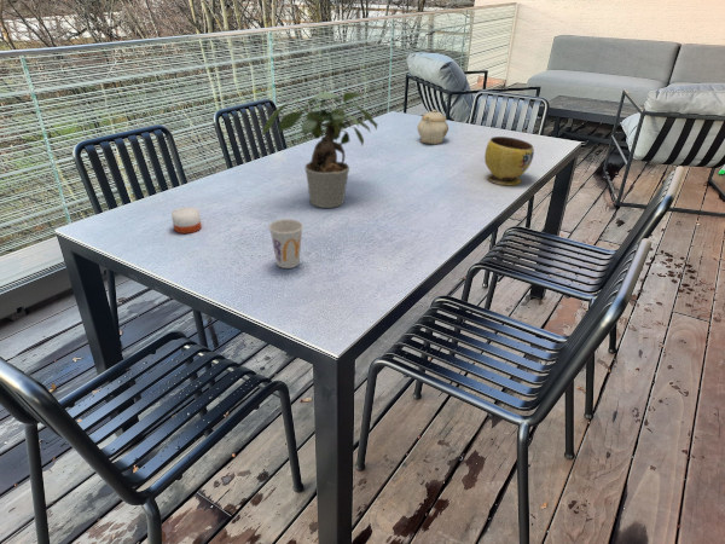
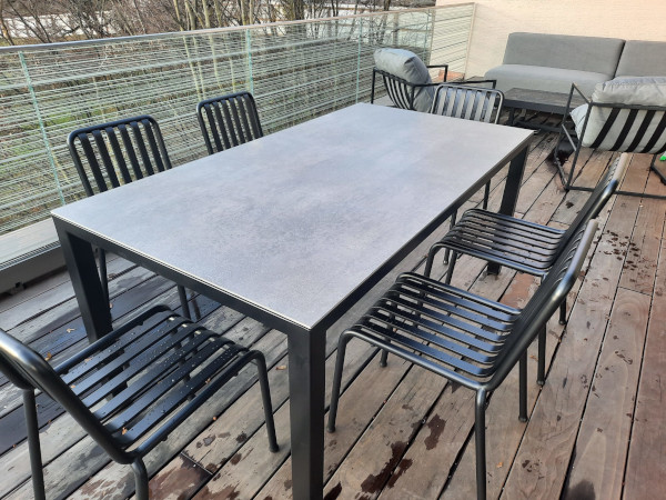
- potted plant (331, 146)
- cup (286, 244)
- teapot (433, 125)
- candle (185, 210)
- bowl (507, 161)
